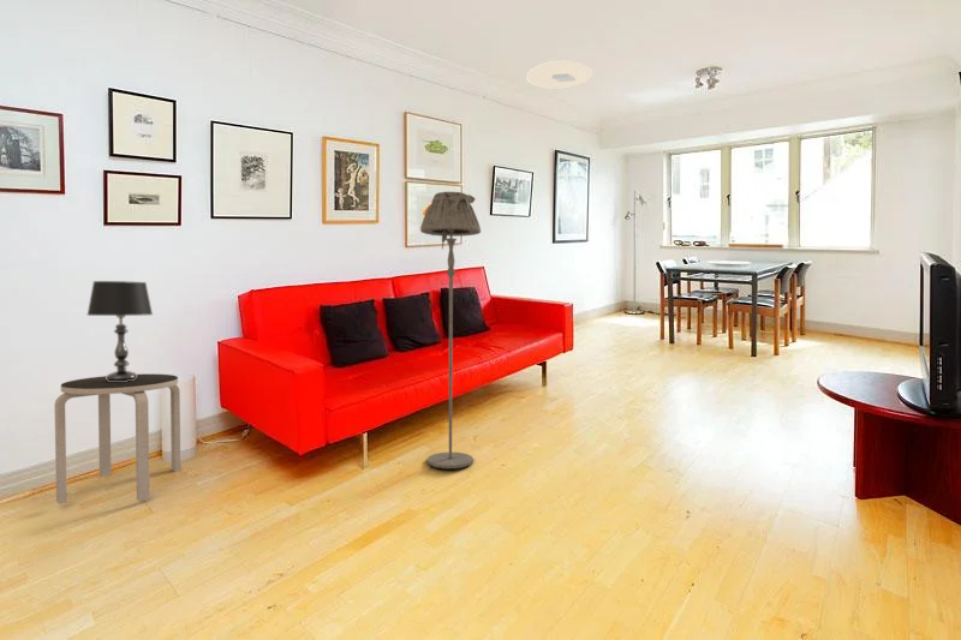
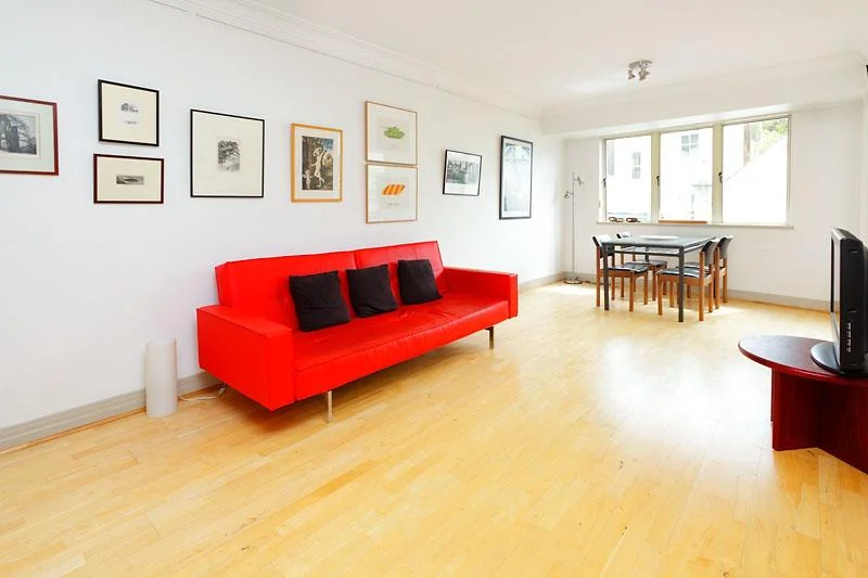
- table lamp (120, 330)
- side table (109, 433)
- floor lamp (449, 329)
- ceiling light (559, 72)
